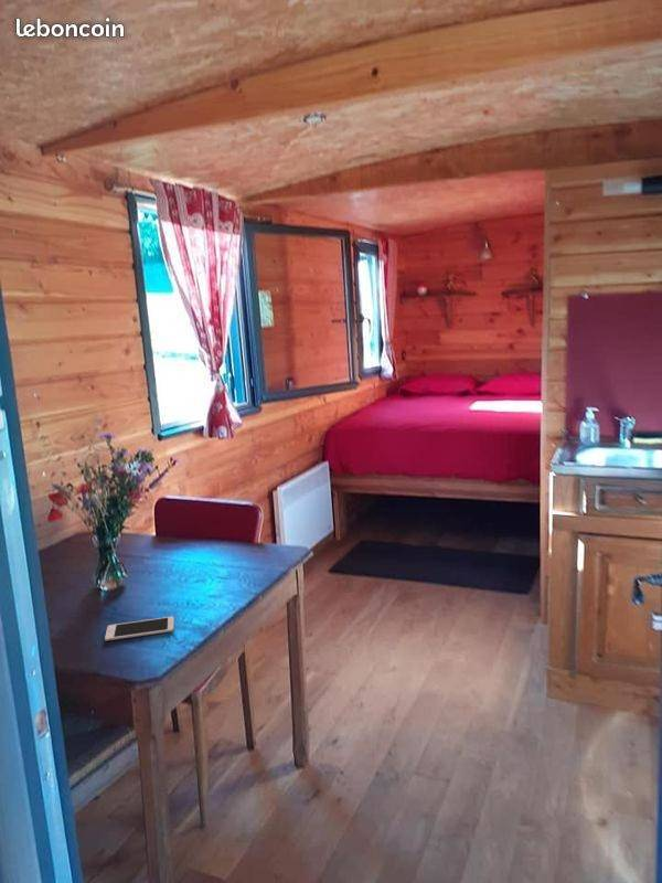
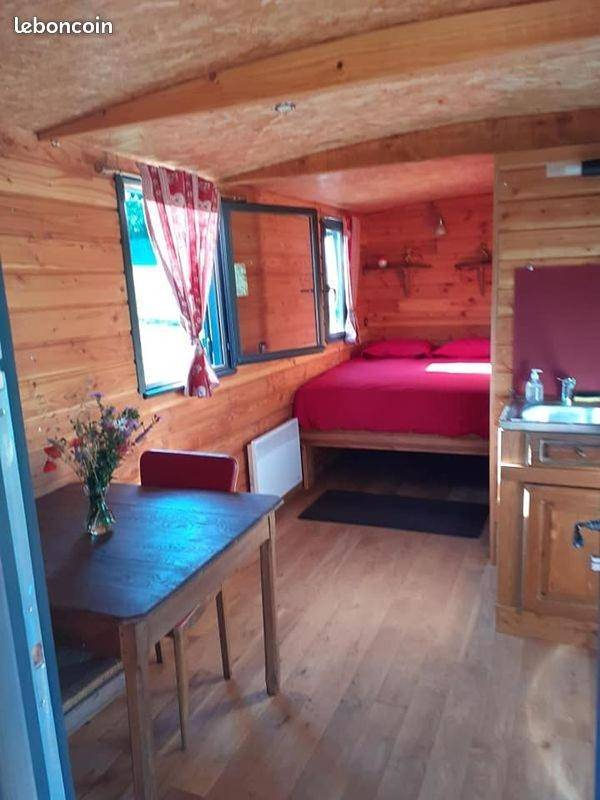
- cell phone (140, 628)
